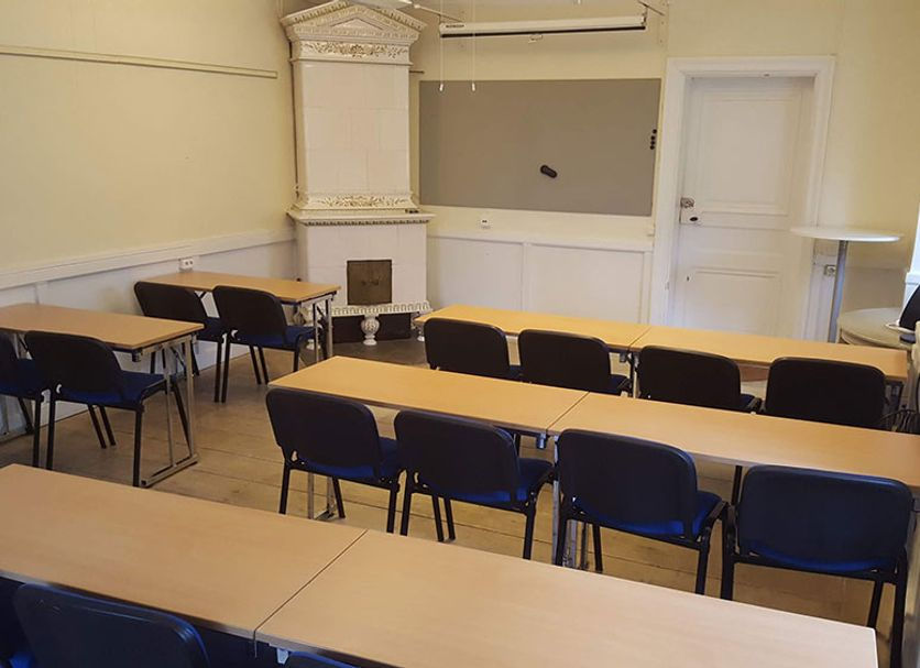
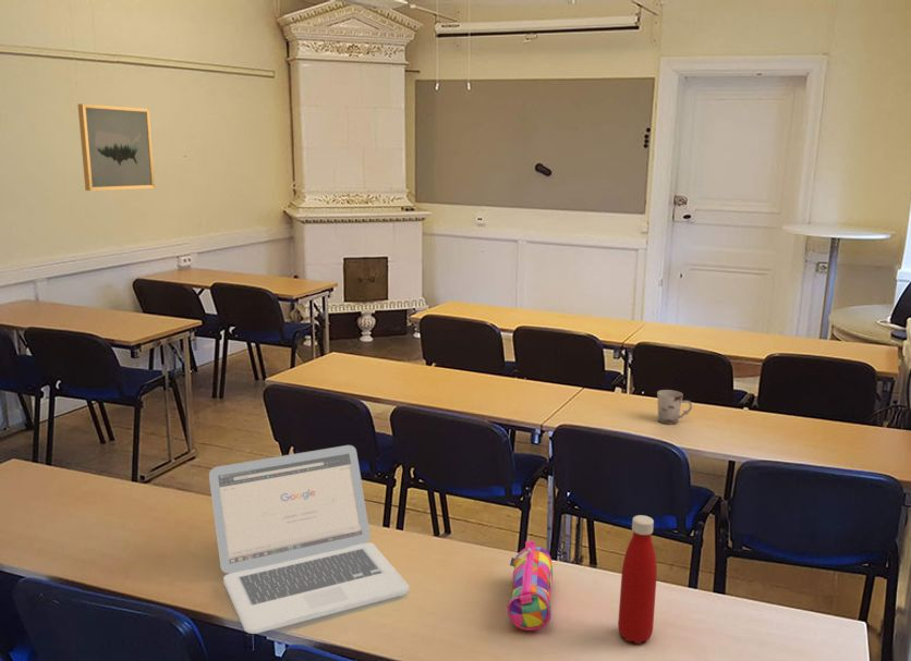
+ laptop (307, 530)
+ wall art (118, 148)
+ pencil case (531, 585)
+ cup (673, 407)
+ bottle (639, 578)
